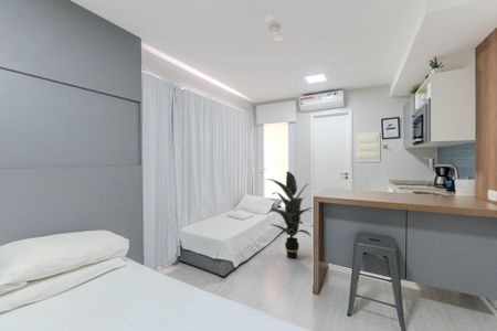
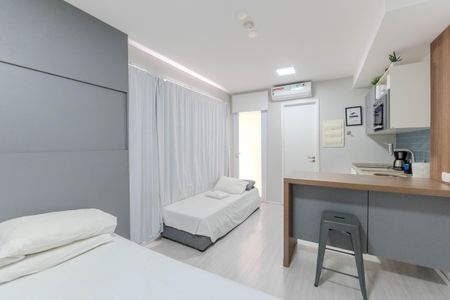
- indoor plant (288, 214)
